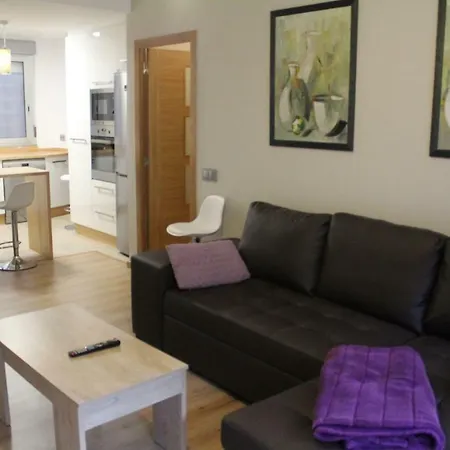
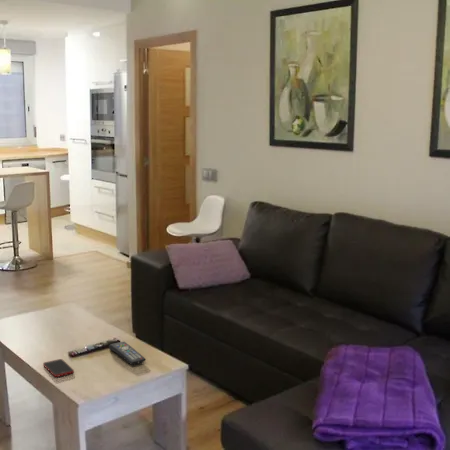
+ remote control (126, 352)
+ cell phone (58, 367)
